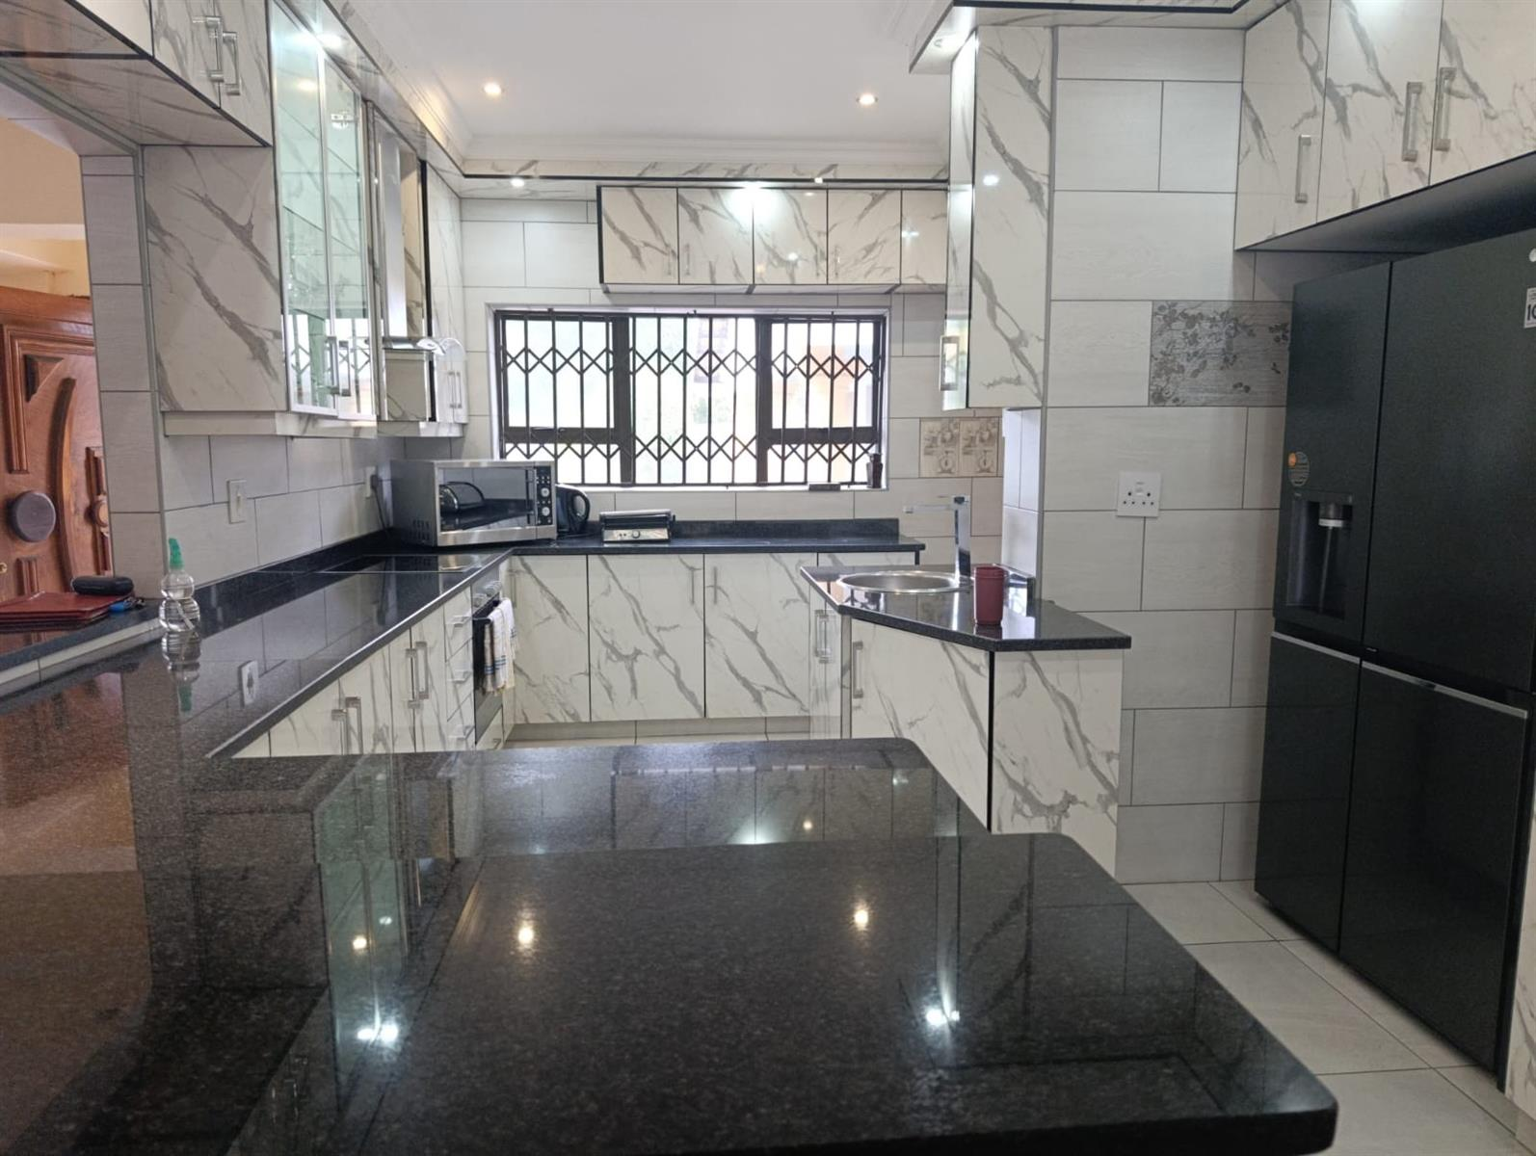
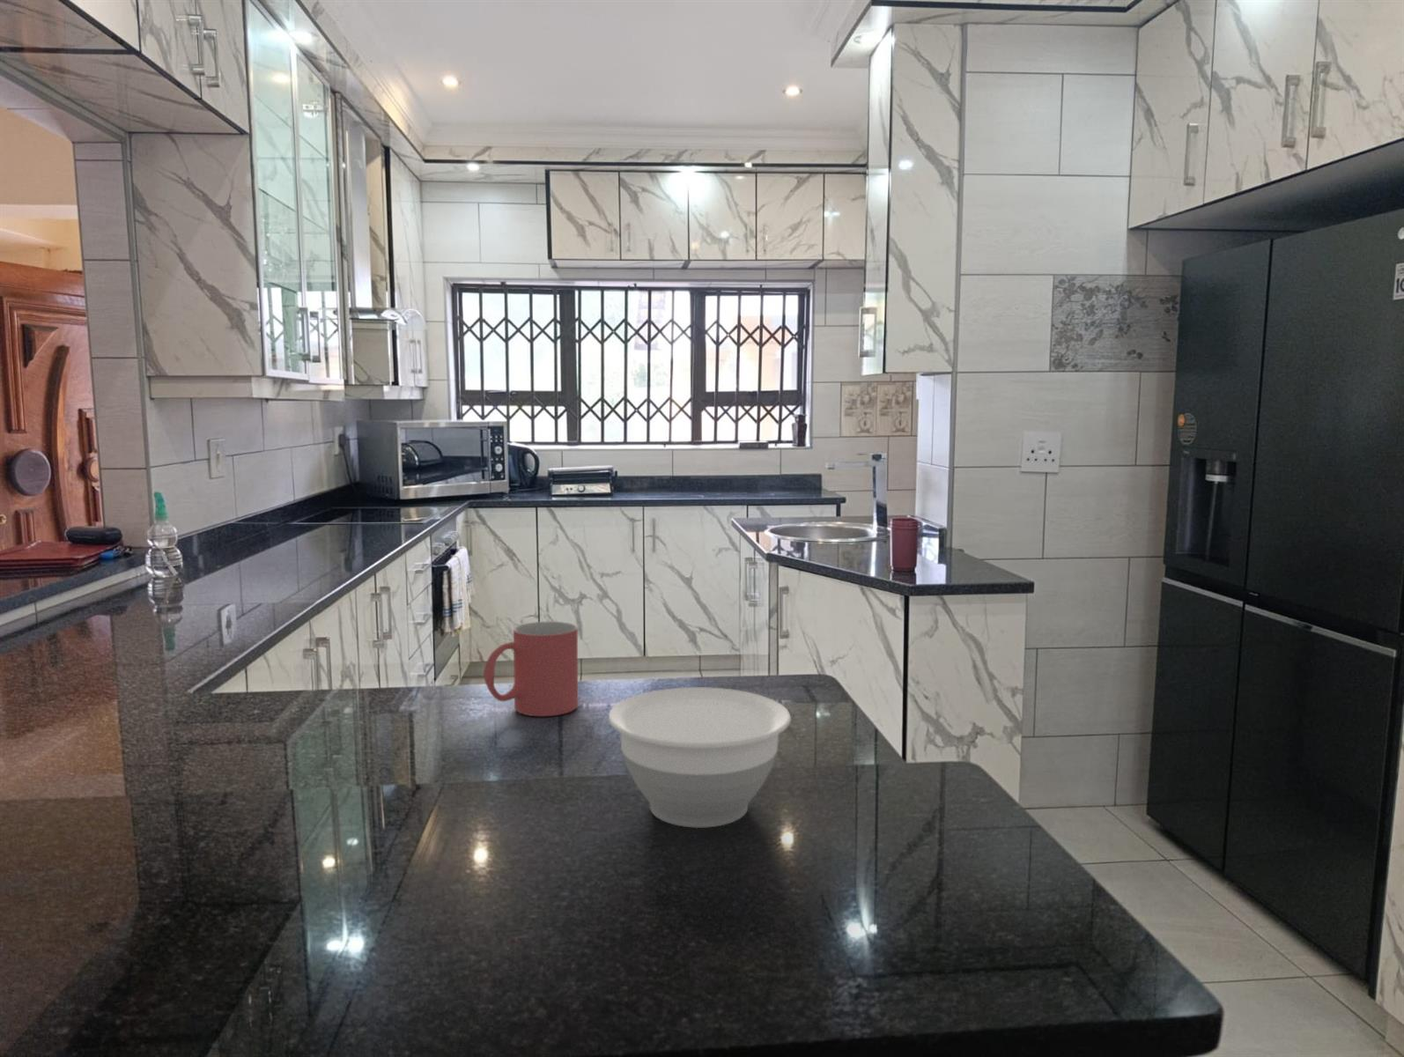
+ mug (531, 671)
+ bowl (698, 759)
